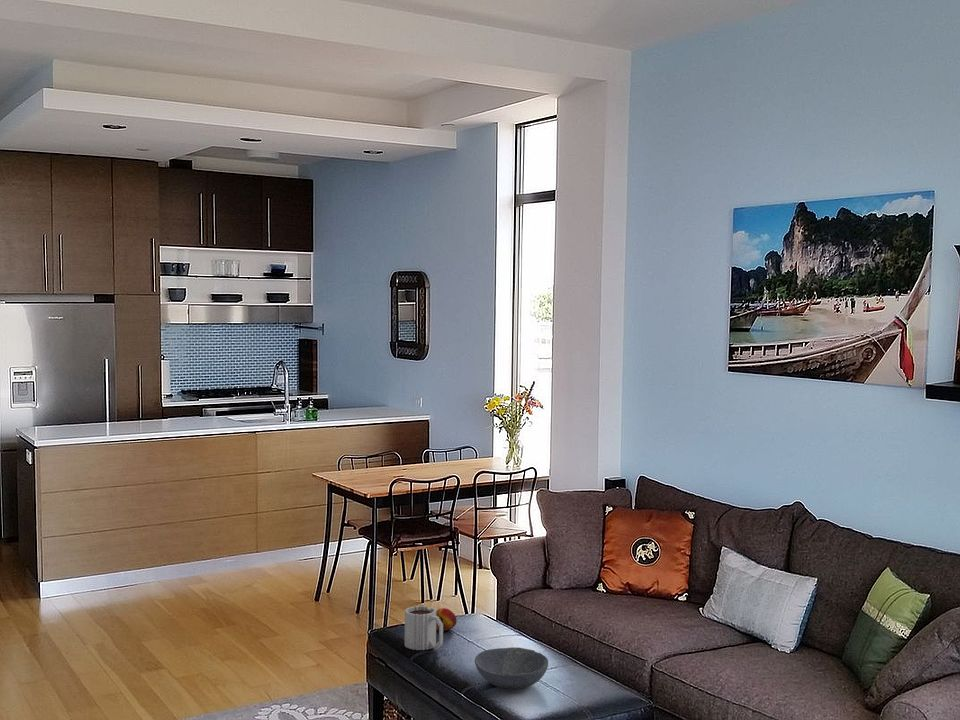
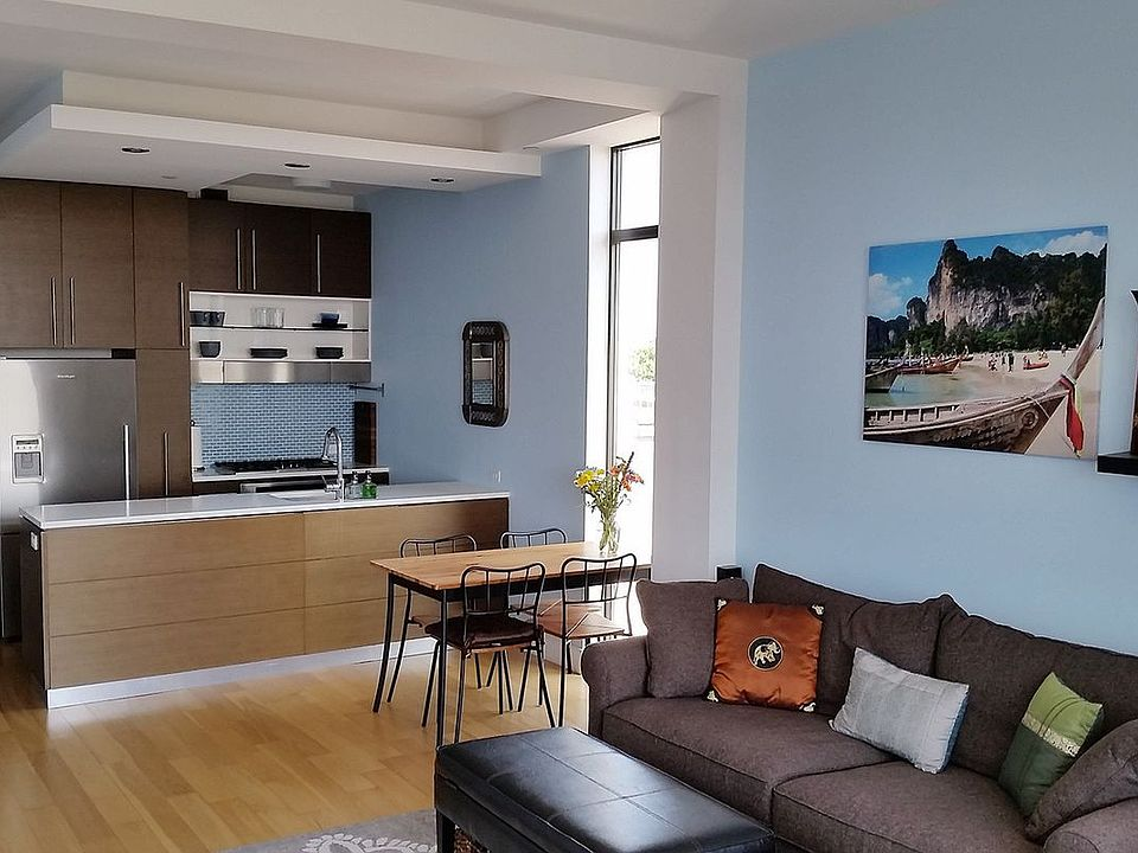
- fruit (444, 619)
- bowl (511, 671)
- mug (425, 629)
